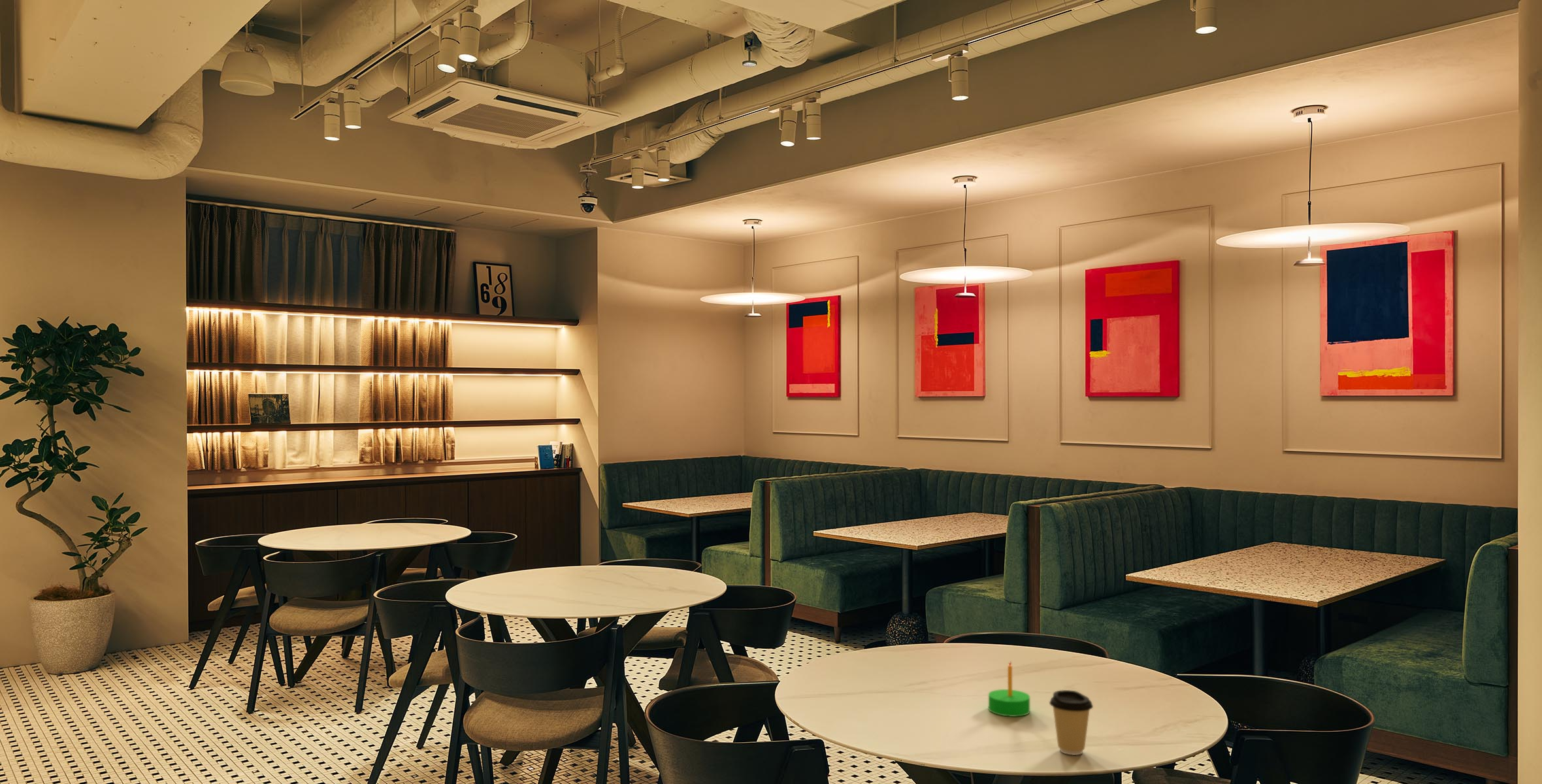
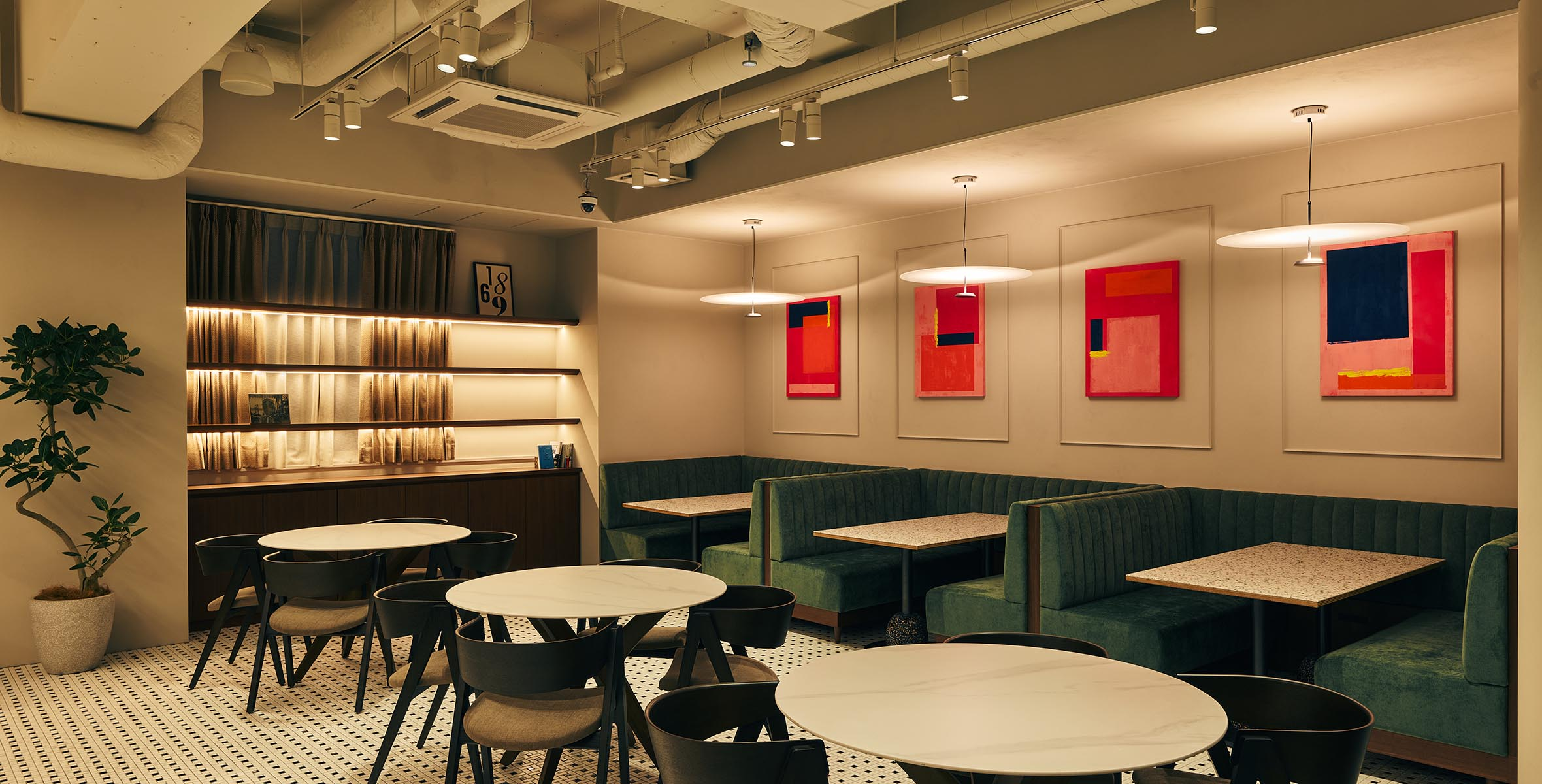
- coffee cup (1071, 723)
- candle (1009, 685)
